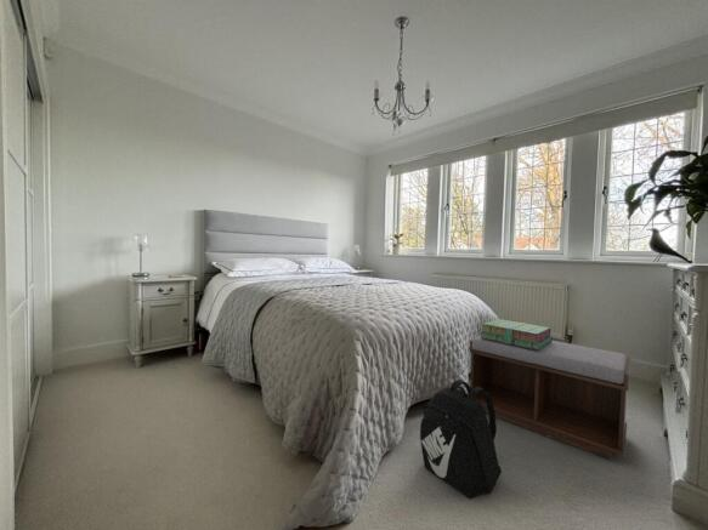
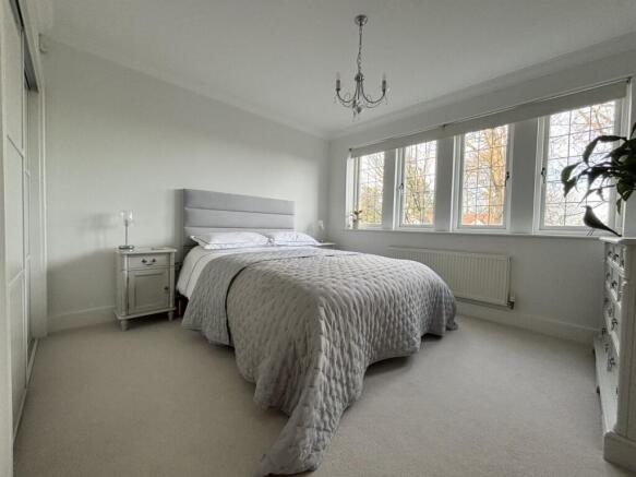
- backpack (463, 426)
- bench (542, 382)
- stack of books (515, 332)
